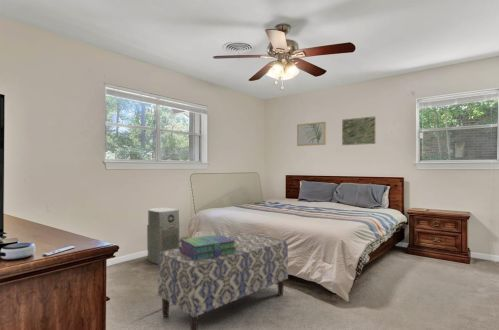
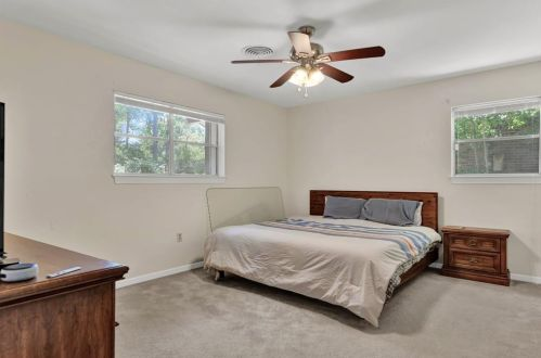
- stack of books (208, 245)
- wall art (358, 131)
- bench (227, 275)
- air purifier (162, 234)
- wall art (311, 134)
